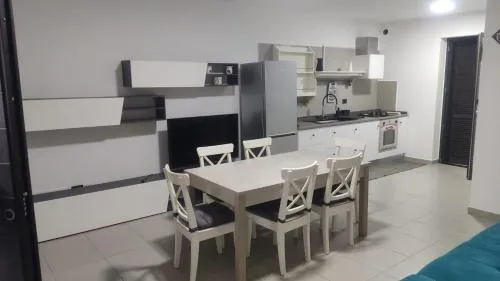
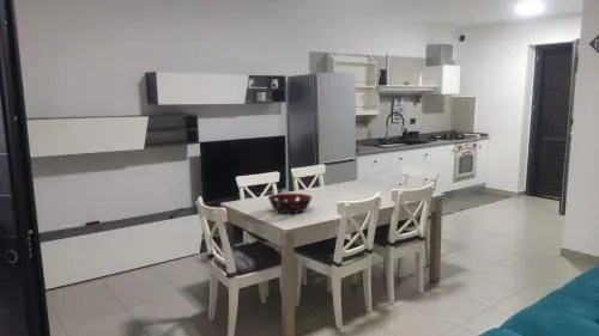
+ decorative bowl (290, 203)
